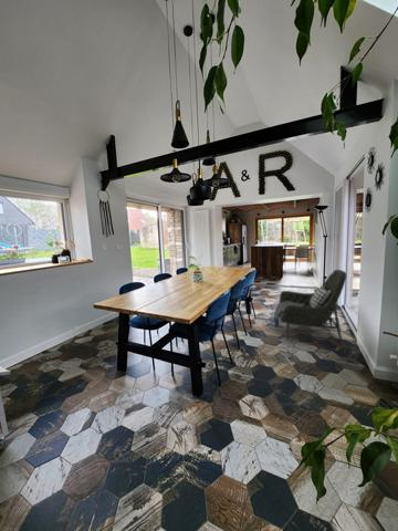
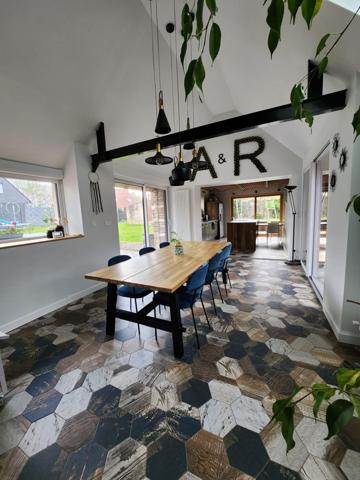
- armchair (306, 301)
